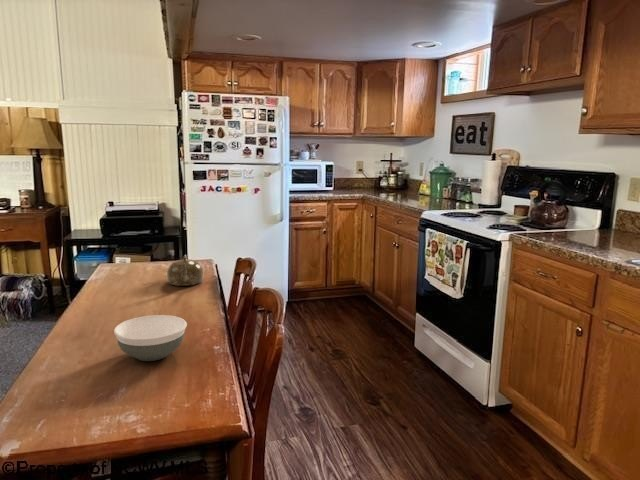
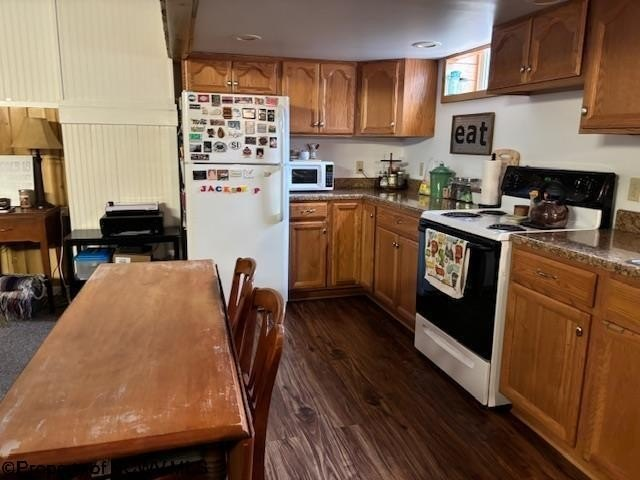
- bowl (151, 340)
- teapot (185, 269)
